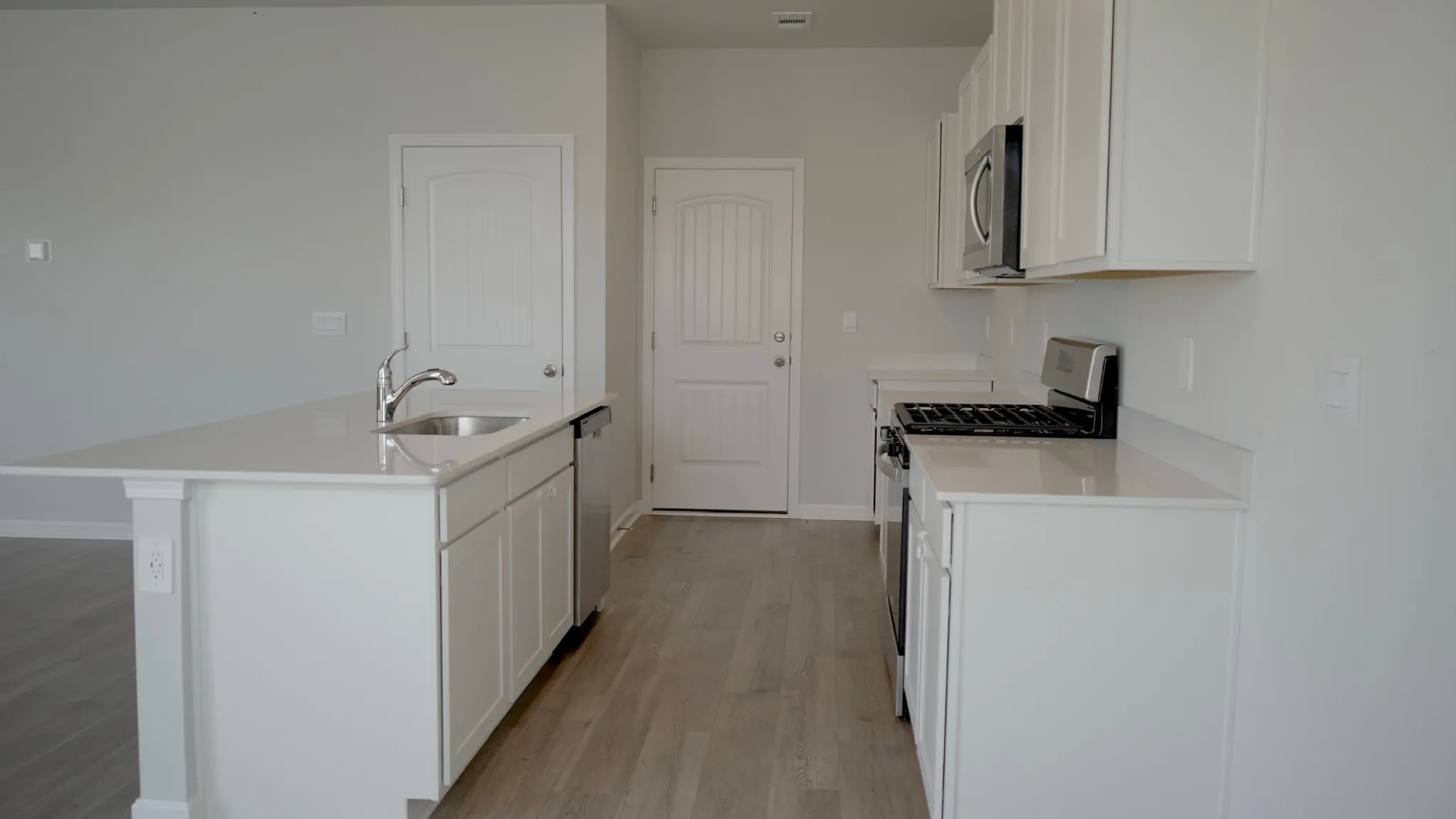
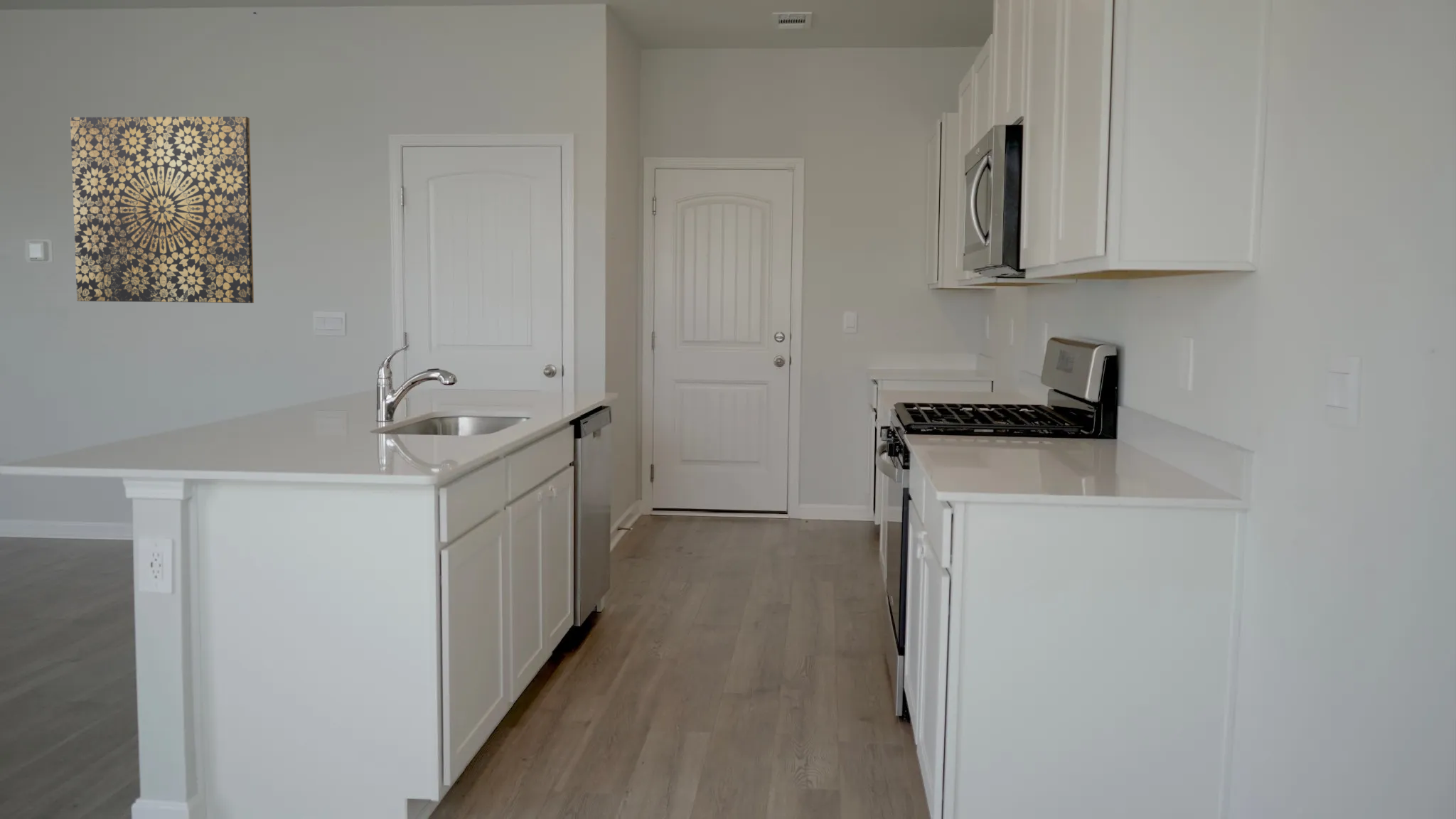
+ wall art (162, 210)
